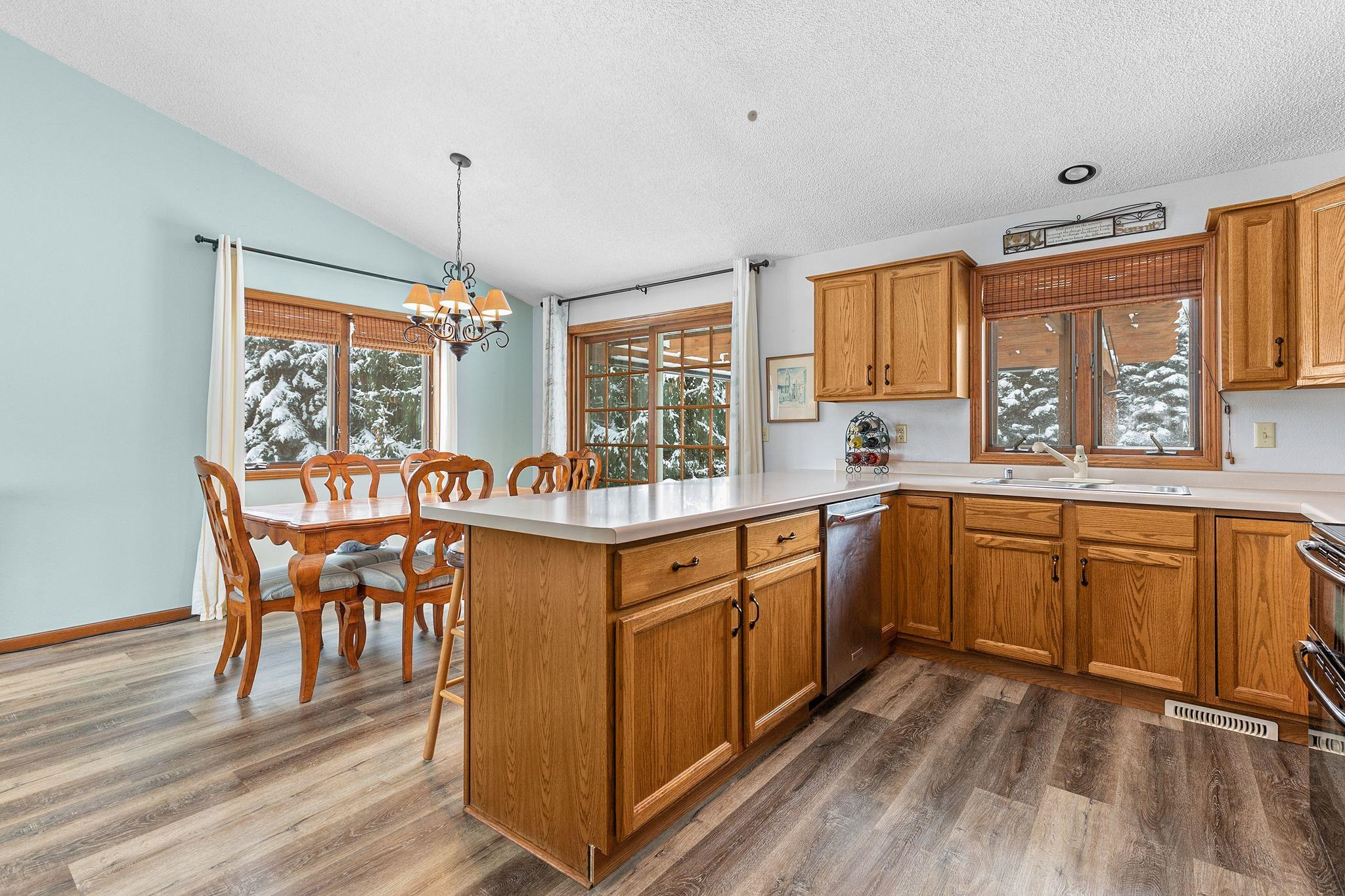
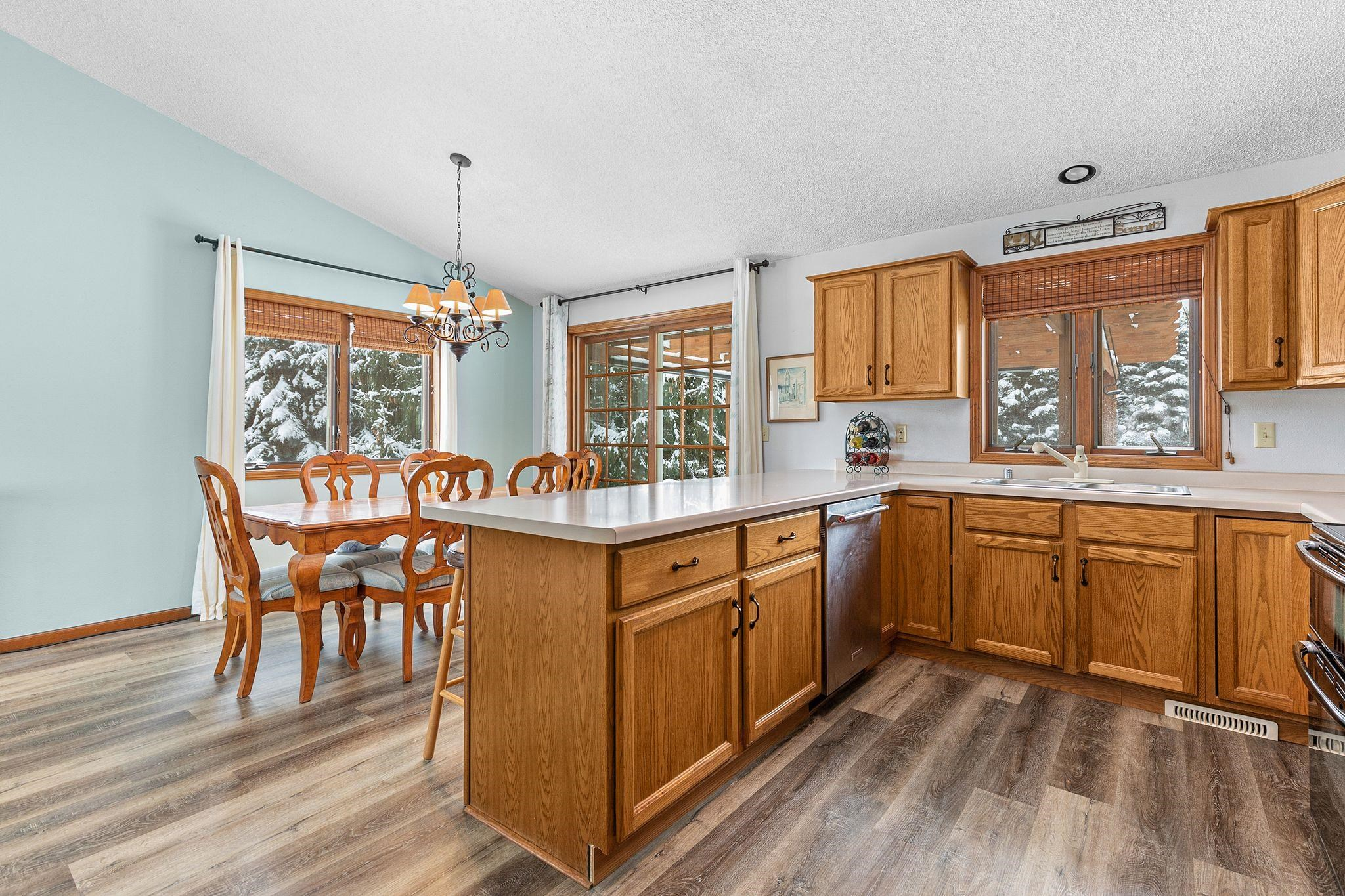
- smoke detector (753, 117)
